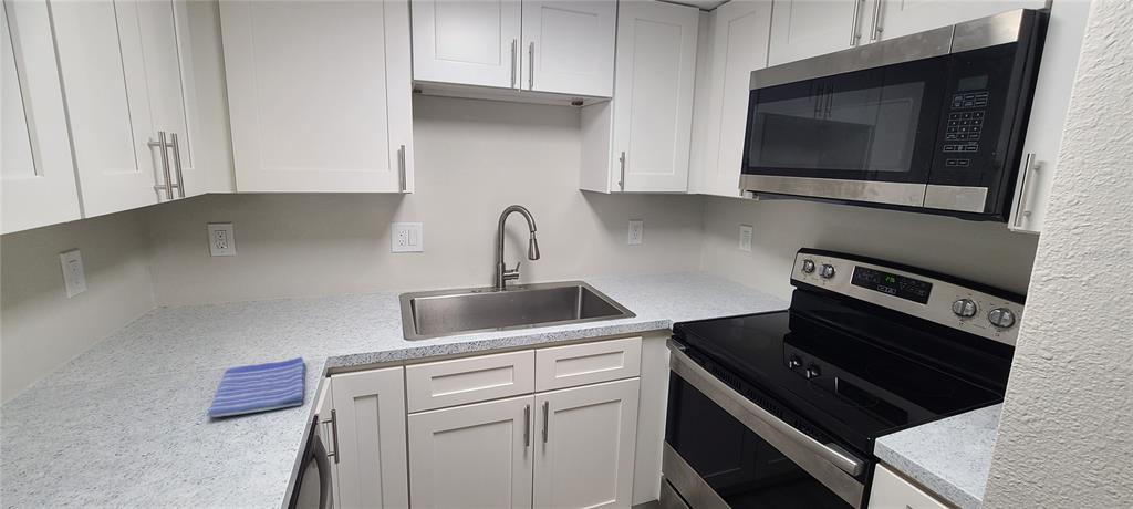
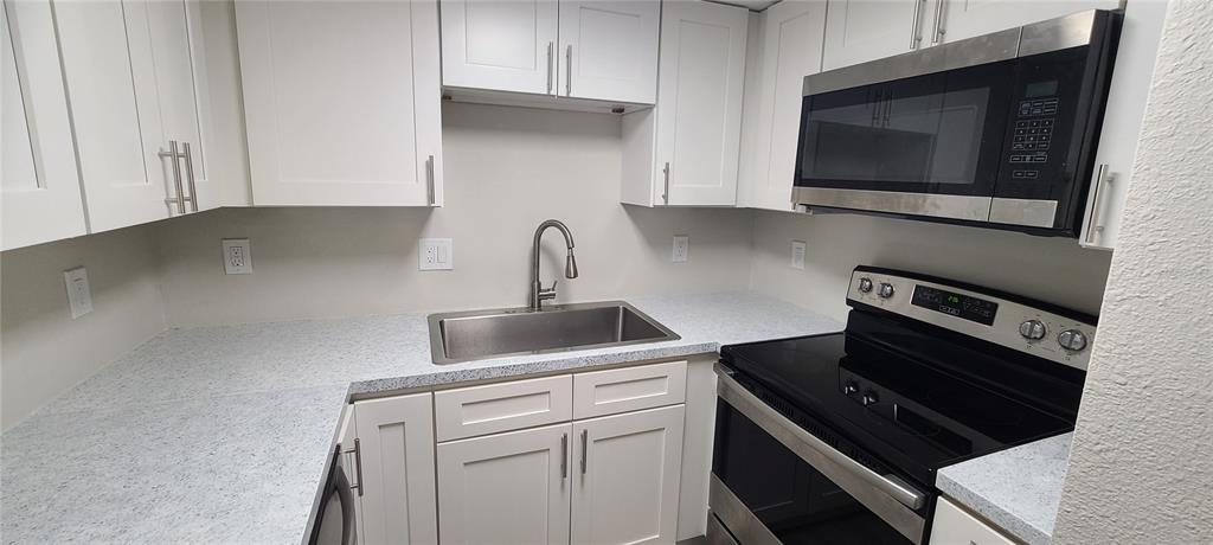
- dish towel (262, 384)
